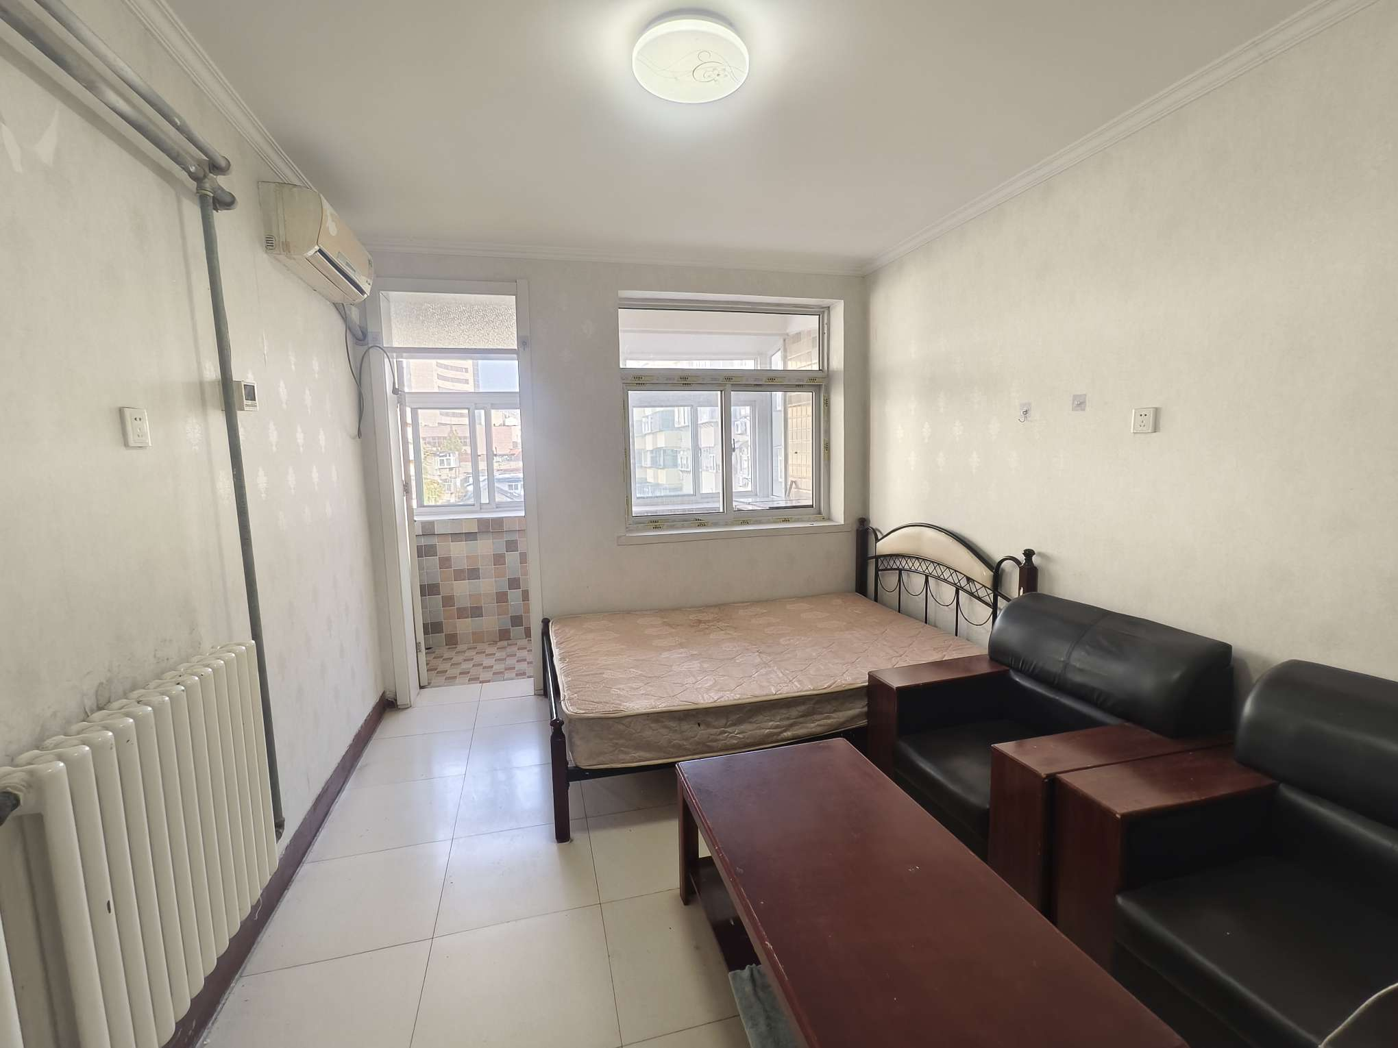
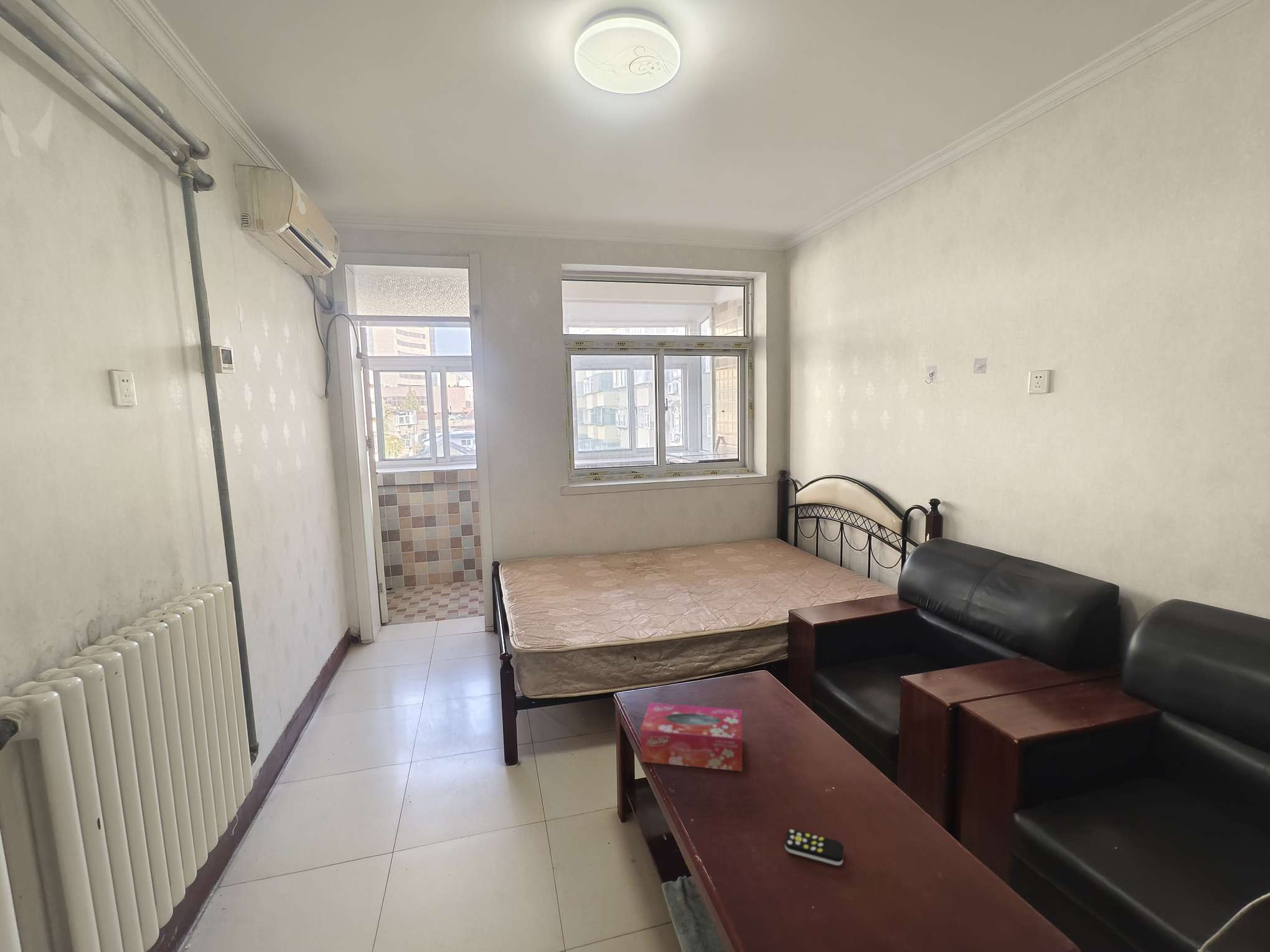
+ tissue box (693, 735)
+ remote control (814, 846)
